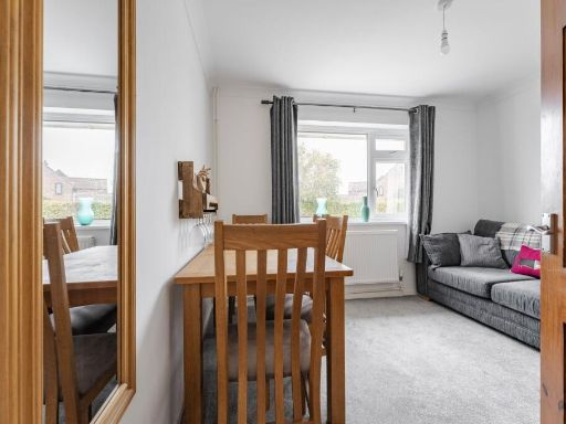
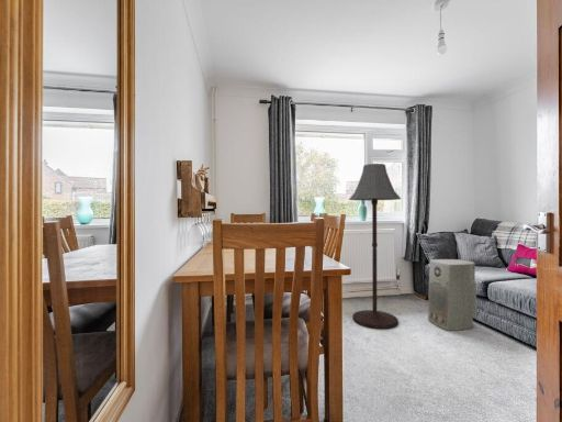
+ floor lamp (374, 242)
+ air purifier (451, 292)
